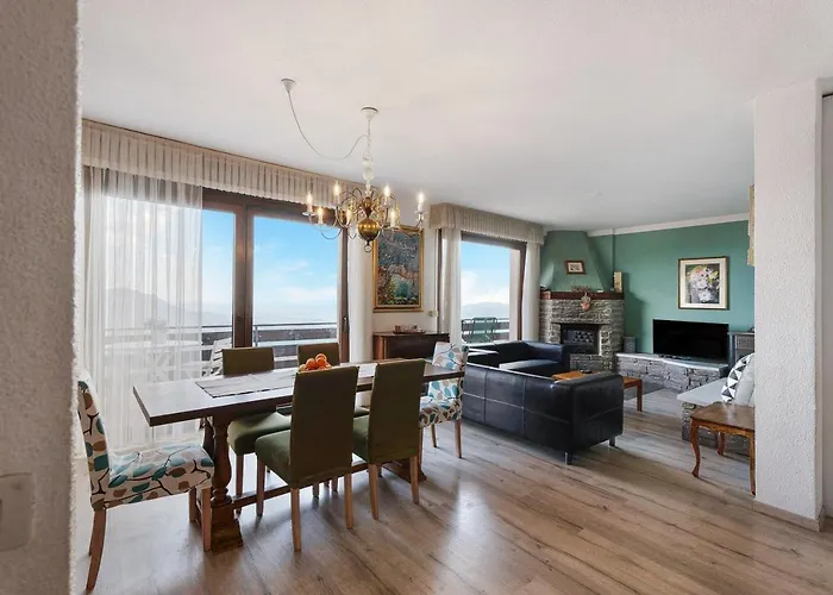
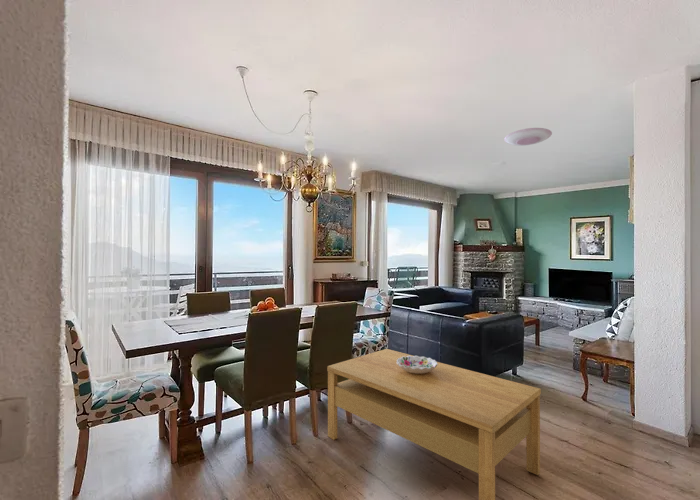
+ decorative bowl (416, 365)
+ coffee table (424, 414)
+ ceiling light (527, 139)
